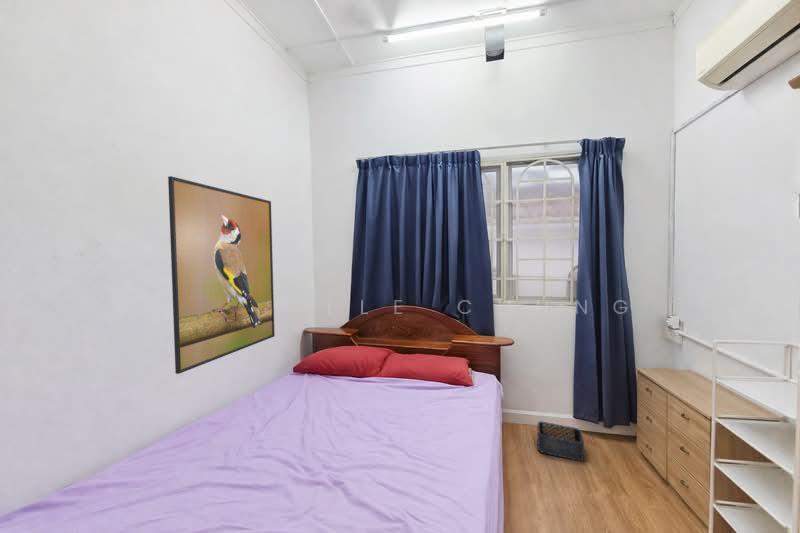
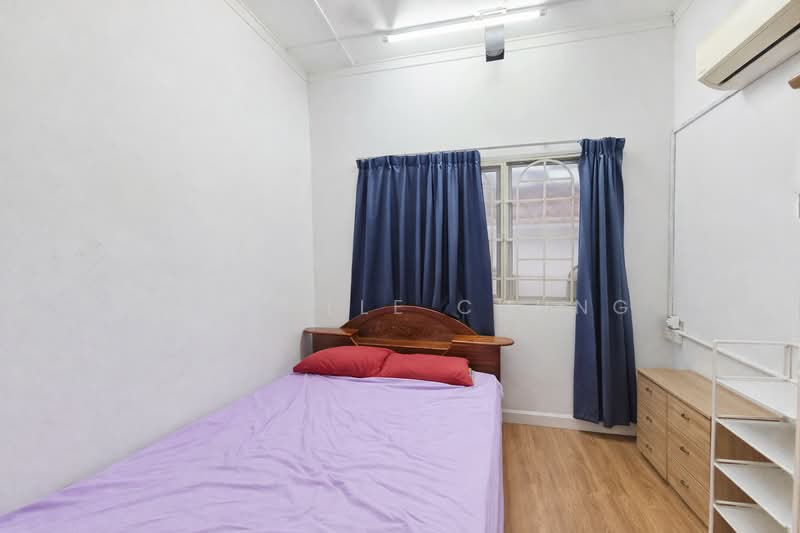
- storage bin (559, 440)
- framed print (231, 272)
